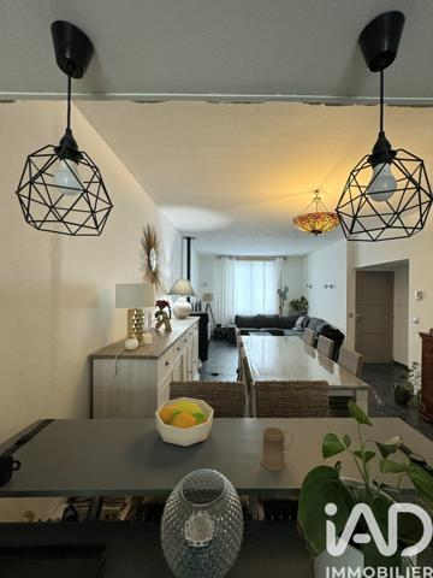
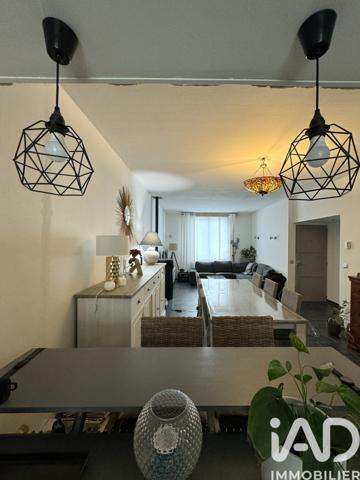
- mug (277, 447)
- fruit bowl (184, 417)
